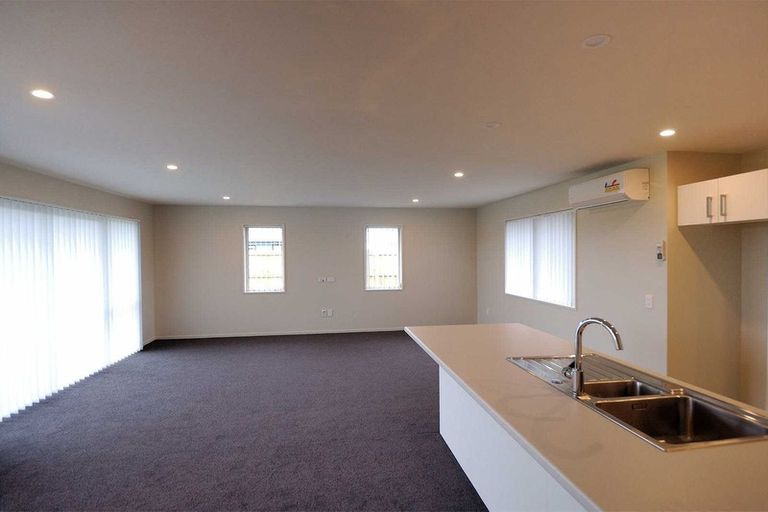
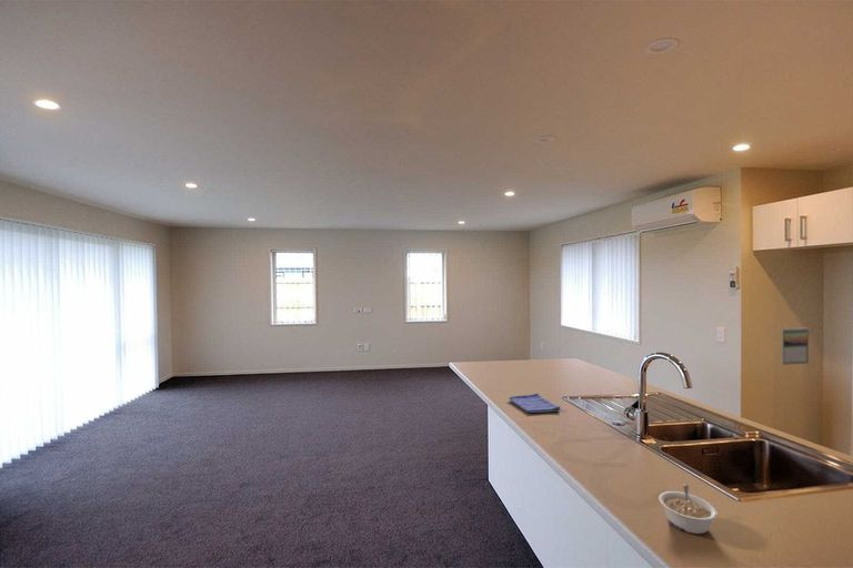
+ legume (685, 510)
+ calendar (794, 345)
+ dish towel (533, 403)
